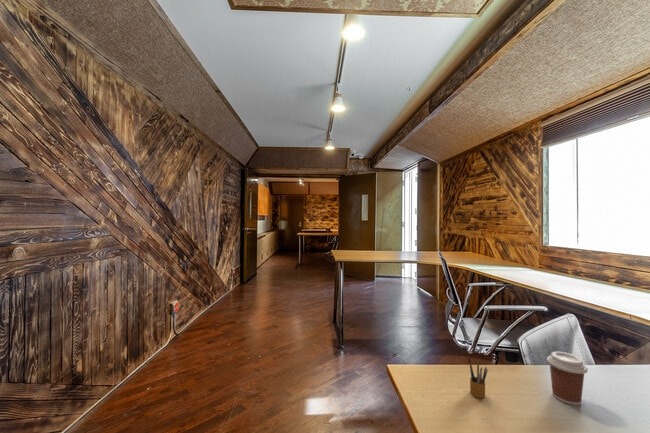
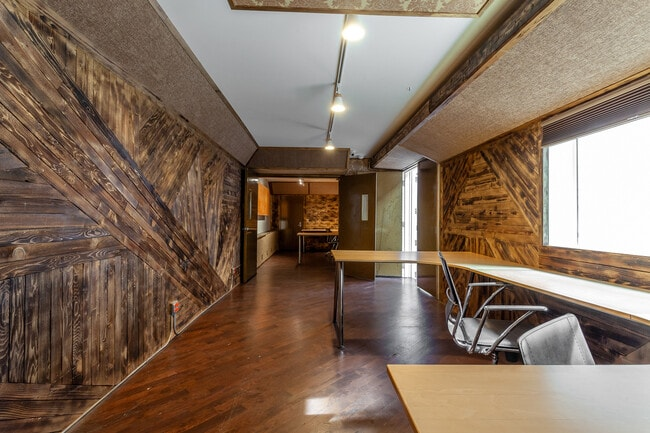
- pencil box (476, 377)
- coffee cup (566, 377)
